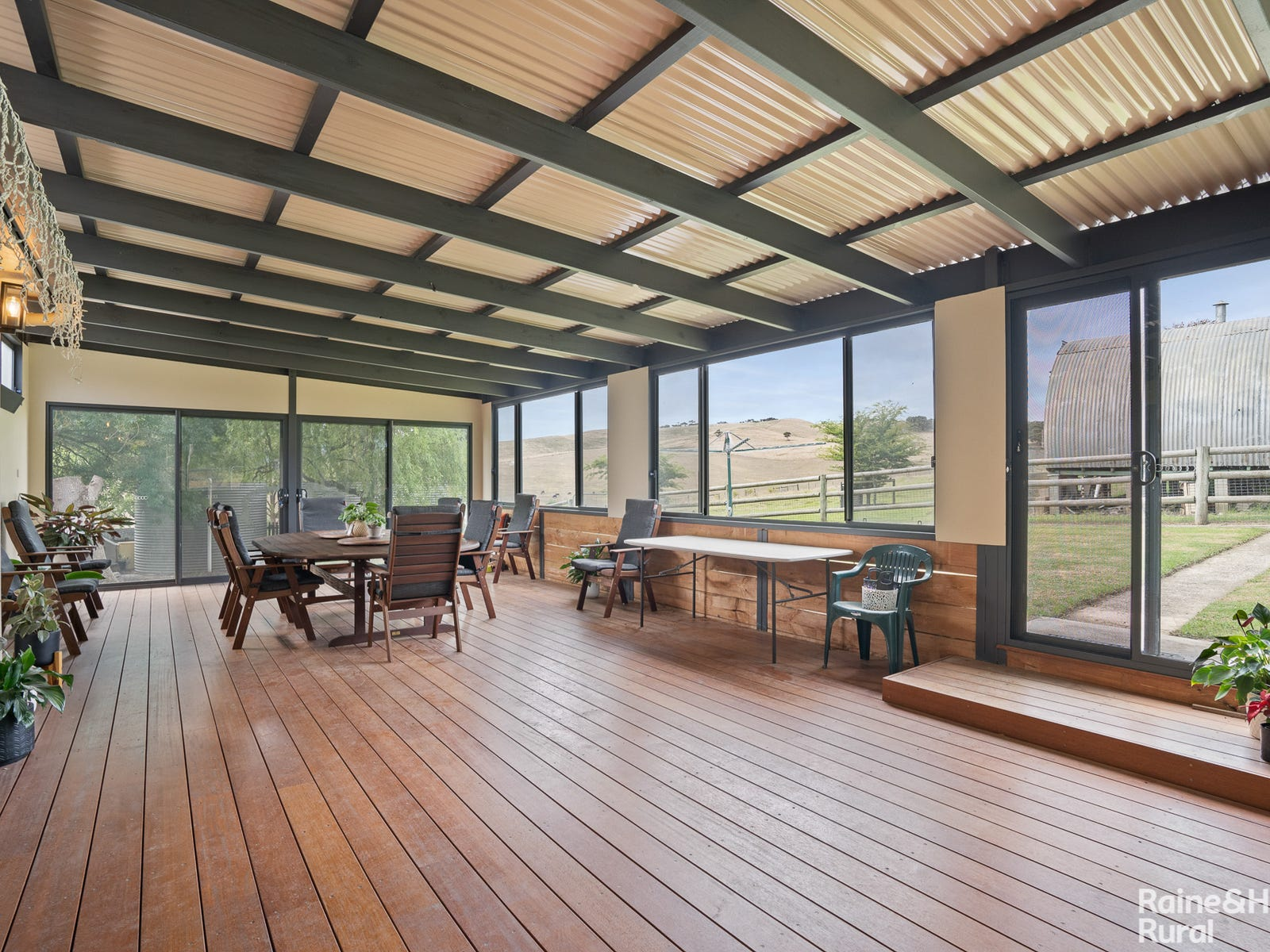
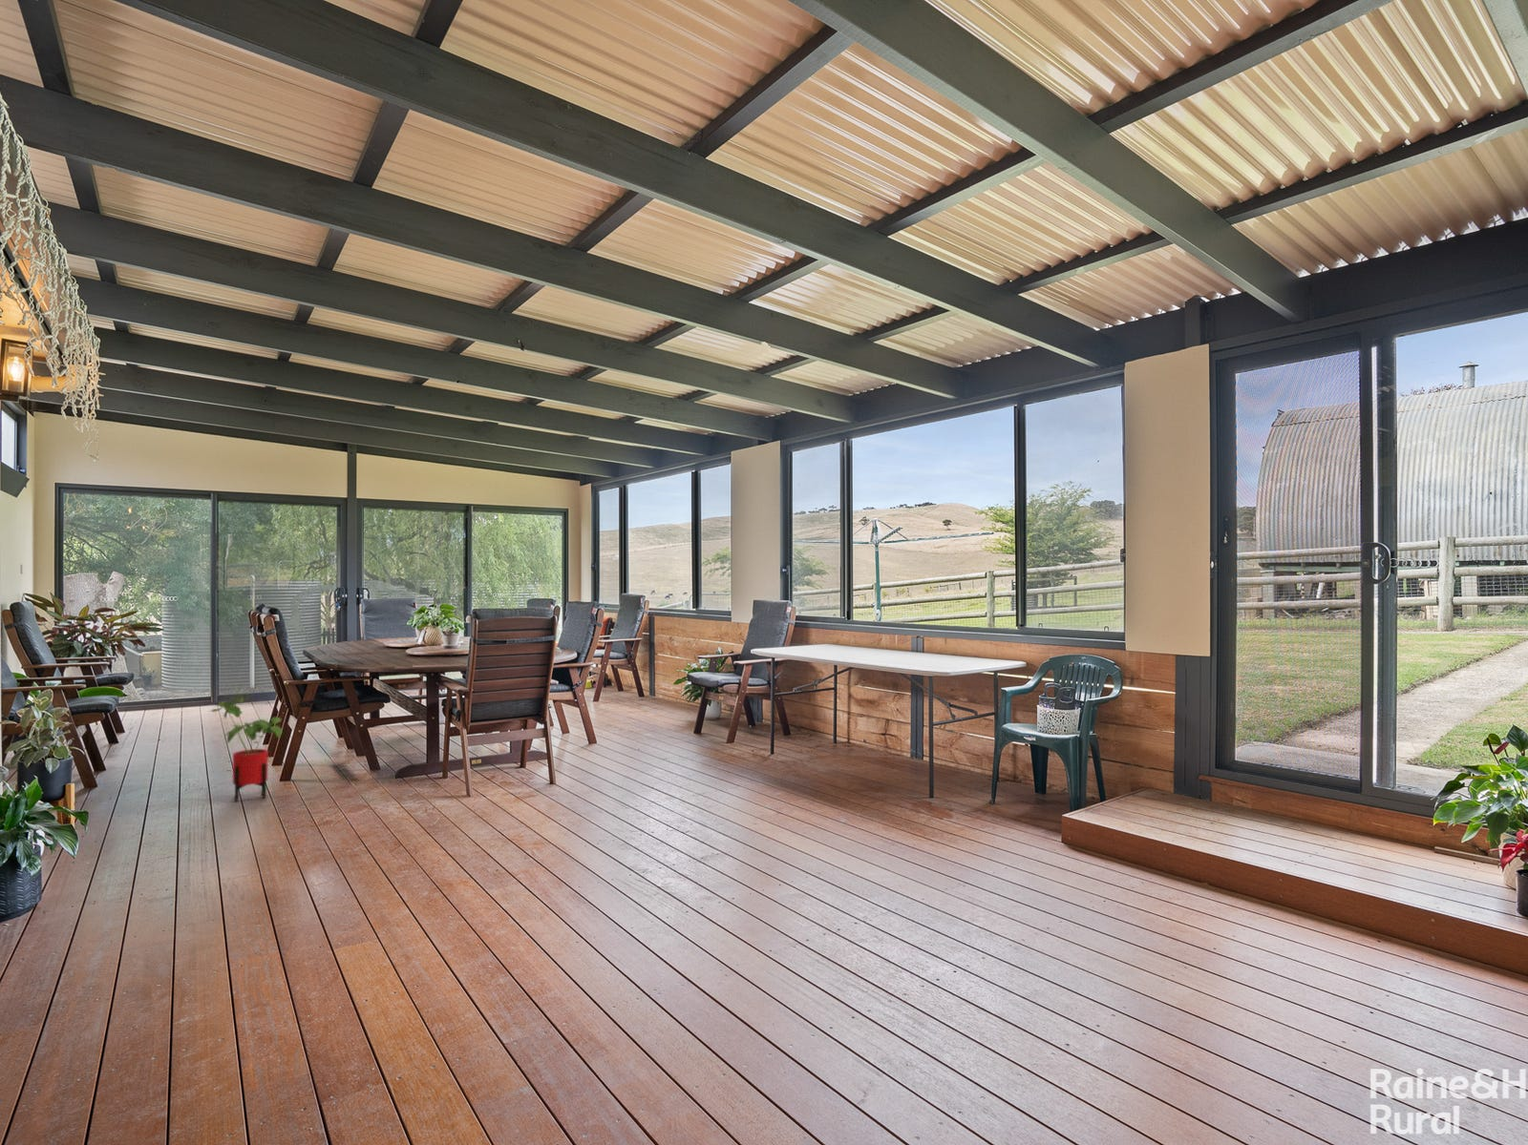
+ house plant (250, 747)
